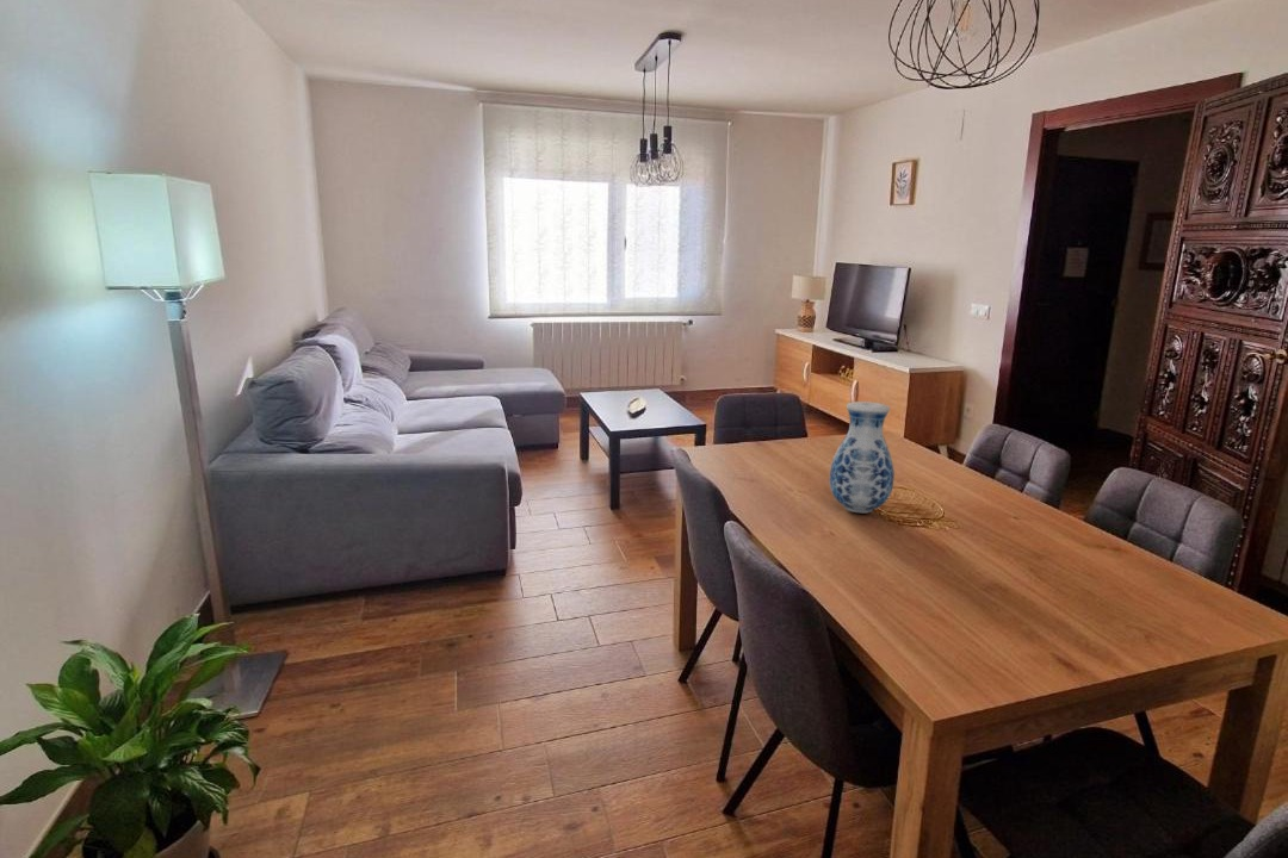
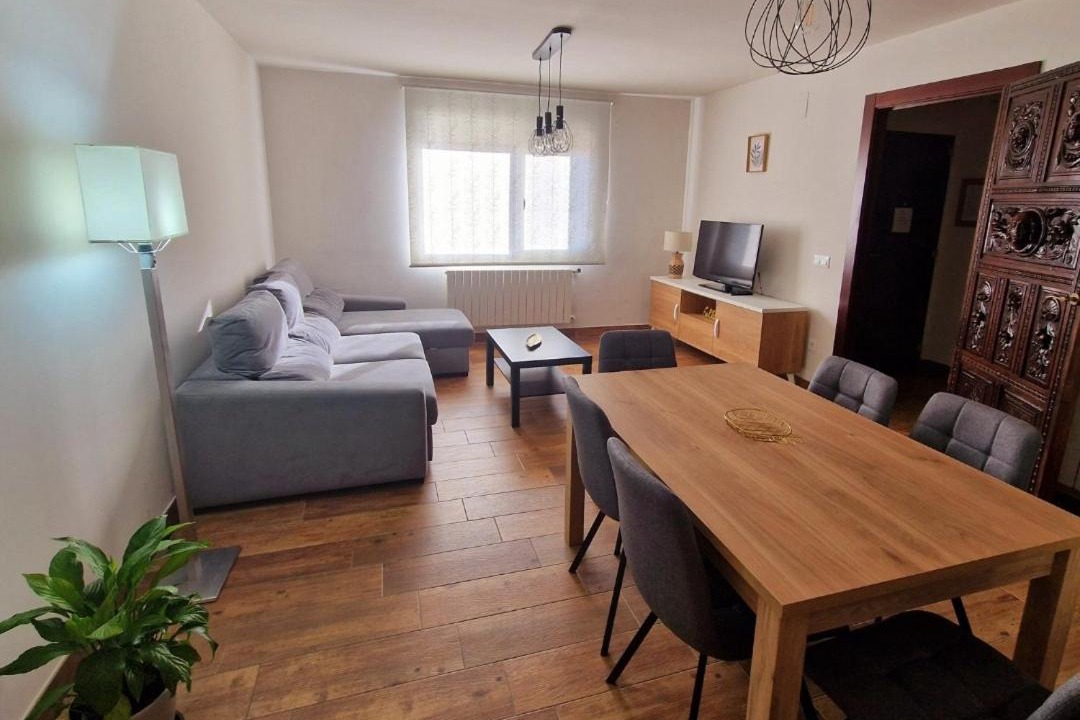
- vase (862, 458)
